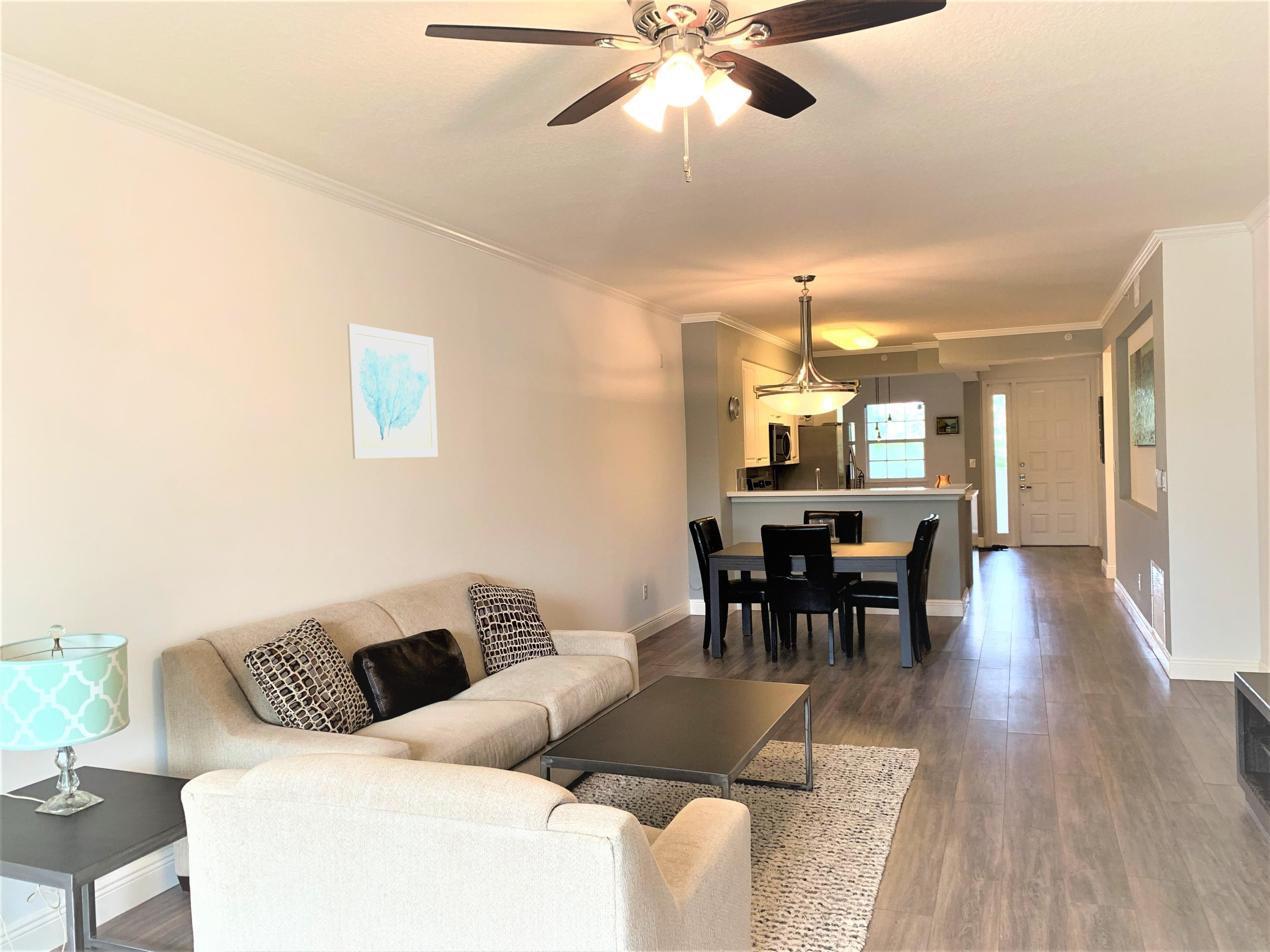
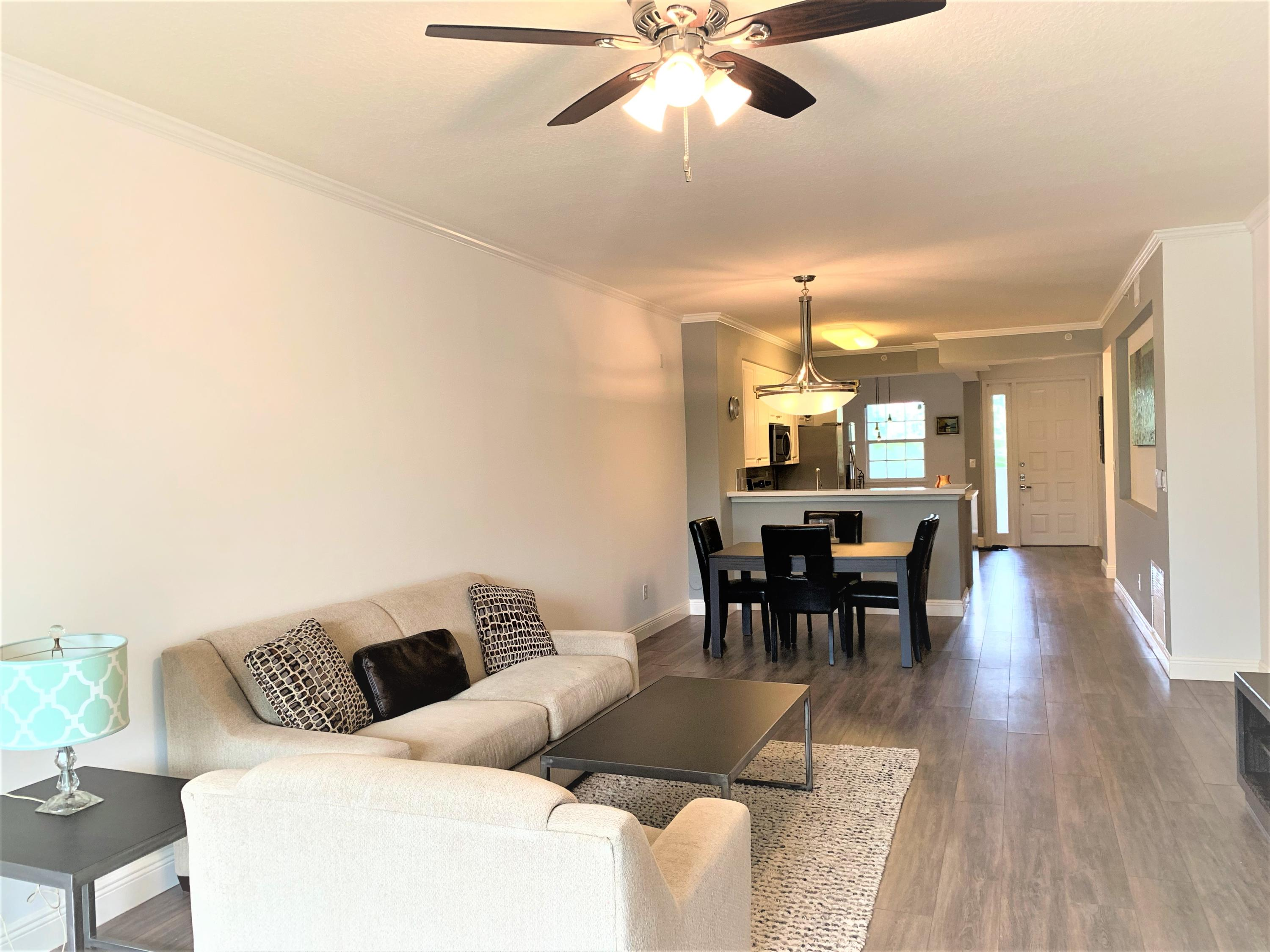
- wall art (395, 394)
